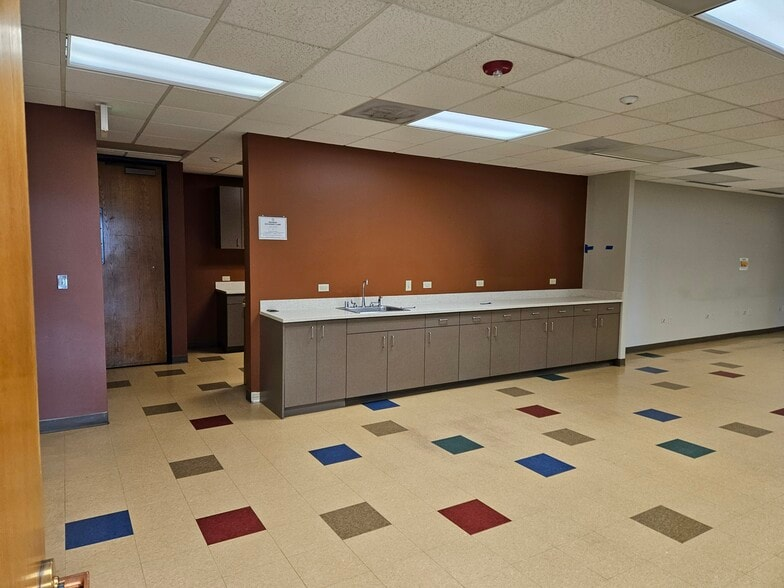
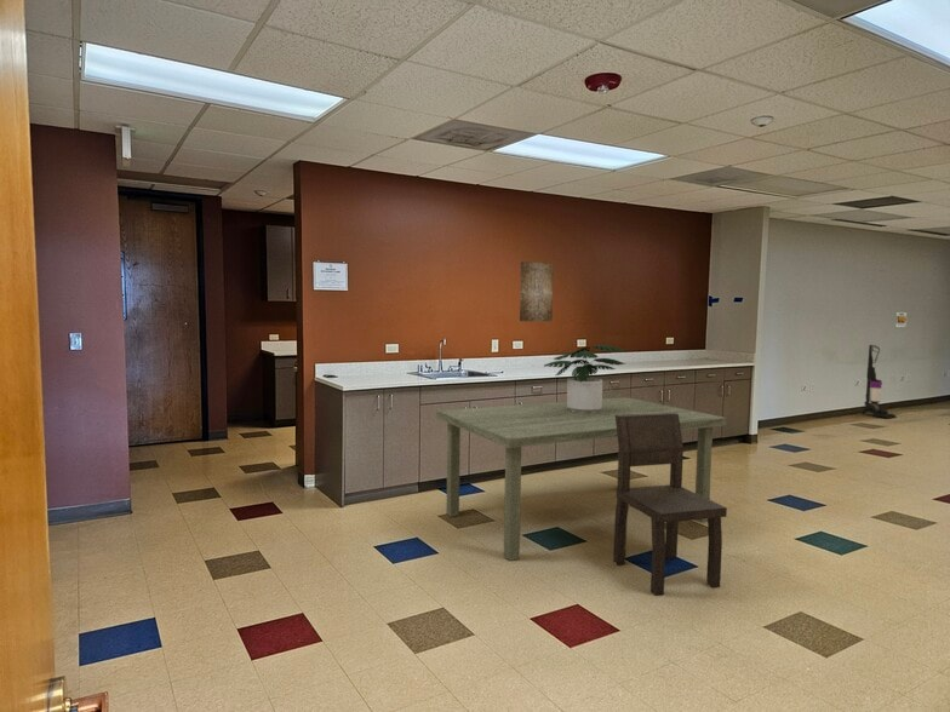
+ dining table (571, 441)
+ vacuum cleaner (879, 380)
+ dining chair (665, 498)
+ wall art (536, 292)
+ potted plant (582, 377)
